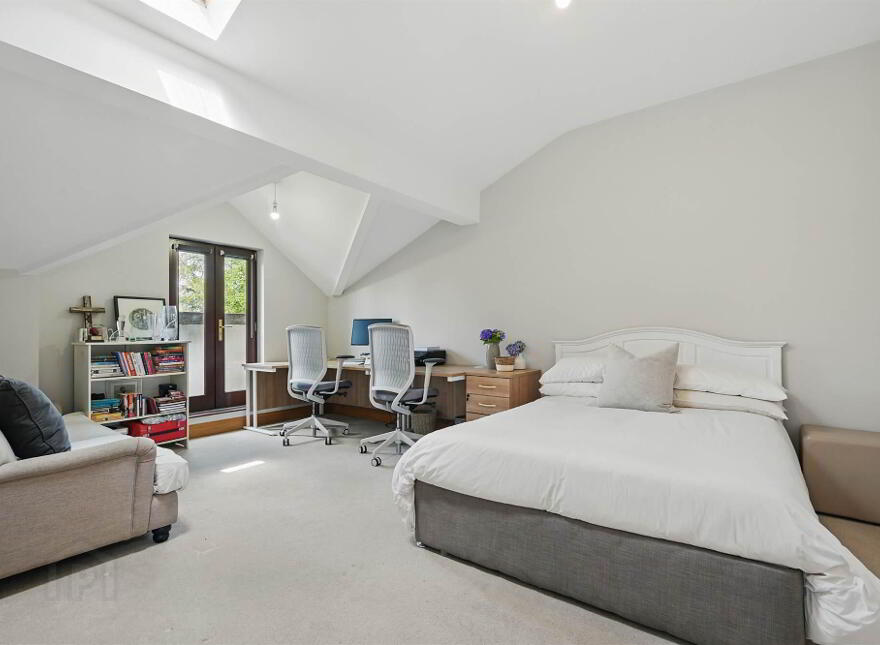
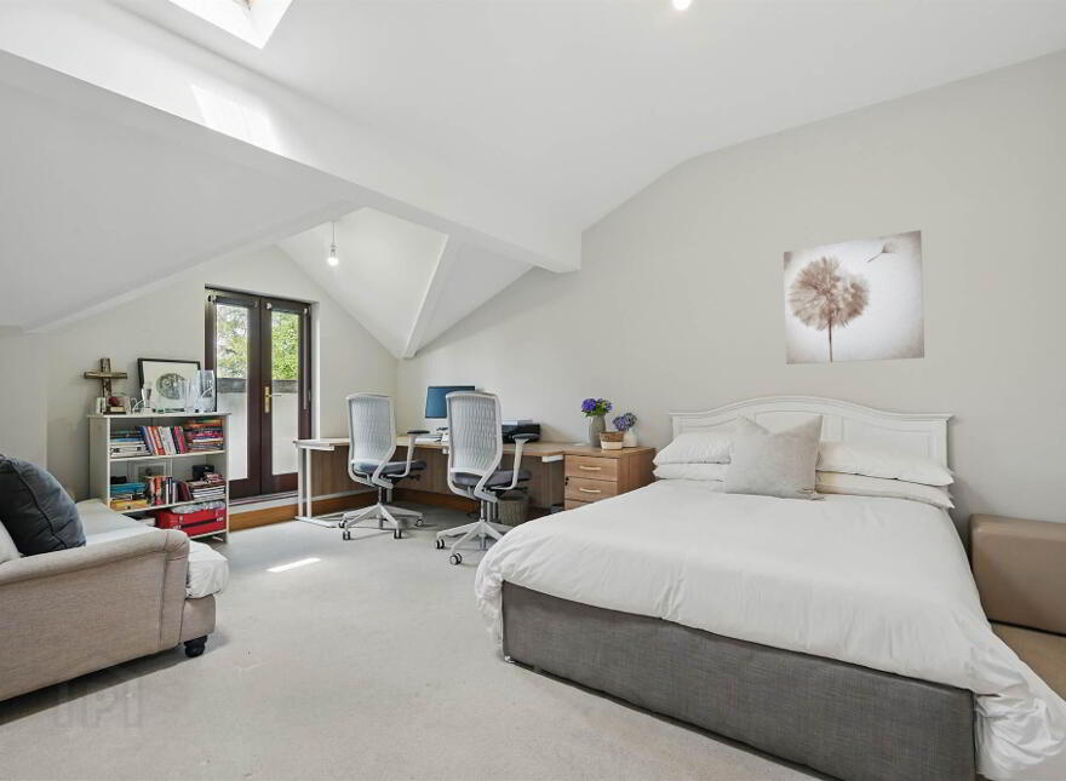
+ wall art (849, 302)
